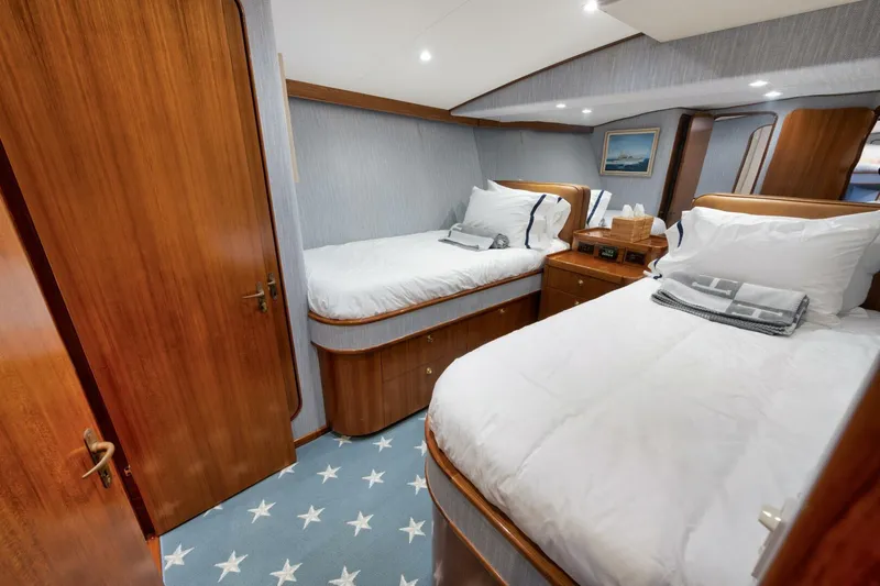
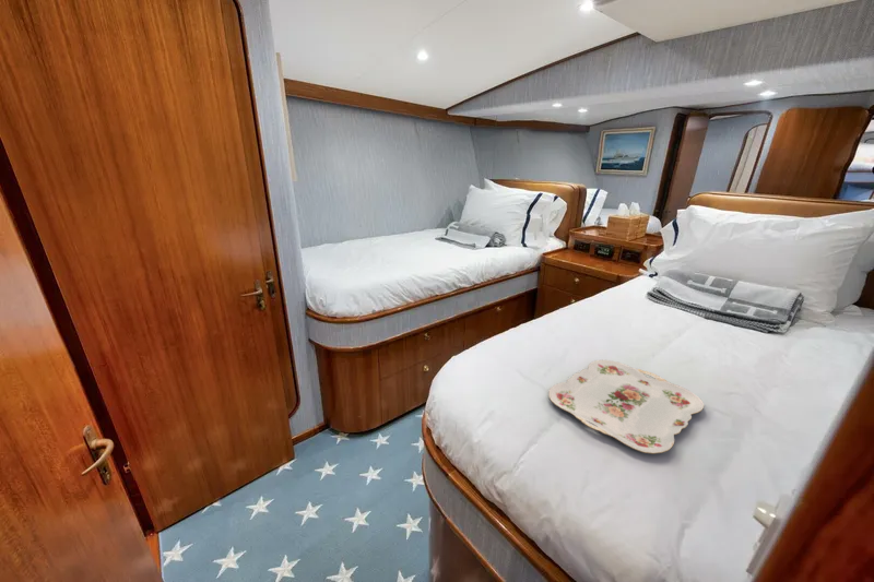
+ serving tray (624, 399)
